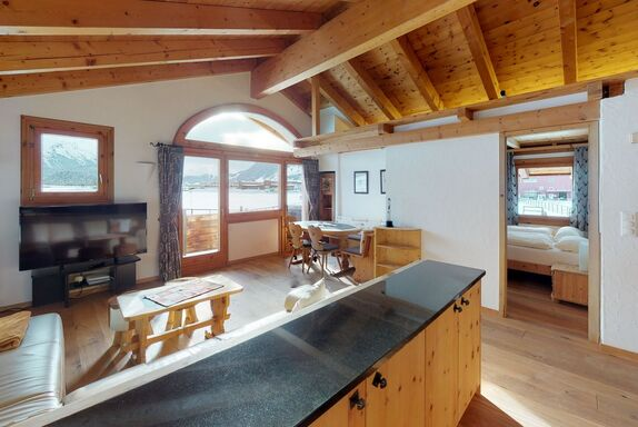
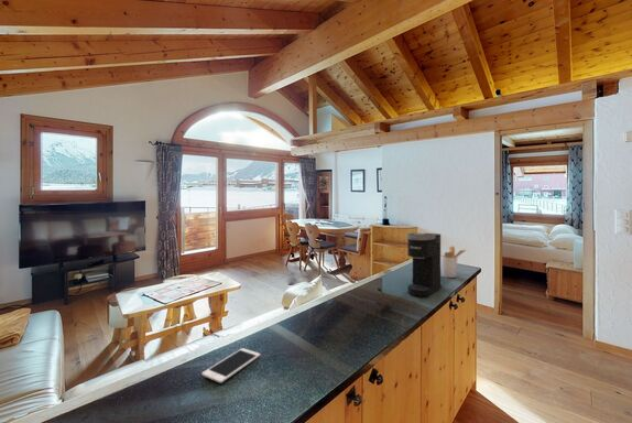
+ cell phone (232, 364)
+ utensil holder (453, 261)
+ coffee maker (424, 261)
